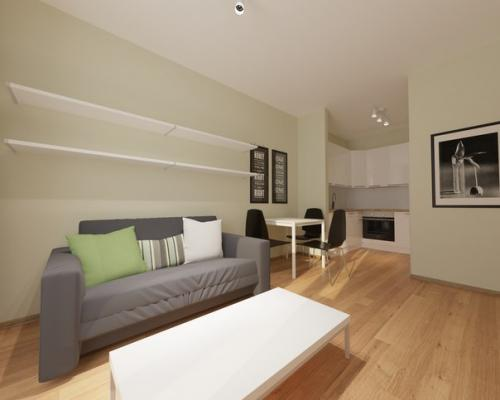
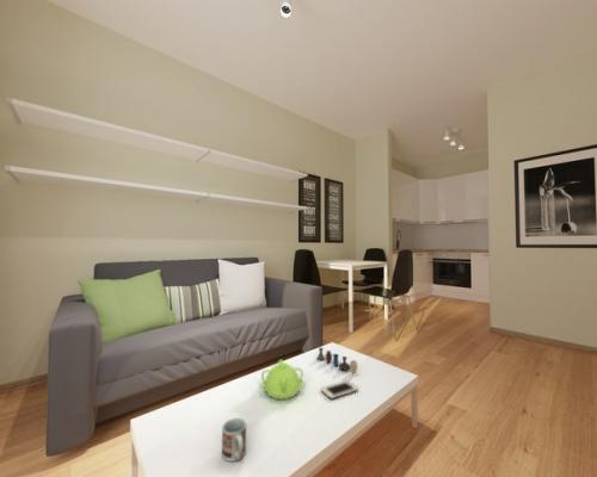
+ cell phone (339, 389)
+ teapot (282, 377)
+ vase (336, 359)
+ cup (235, 441)
